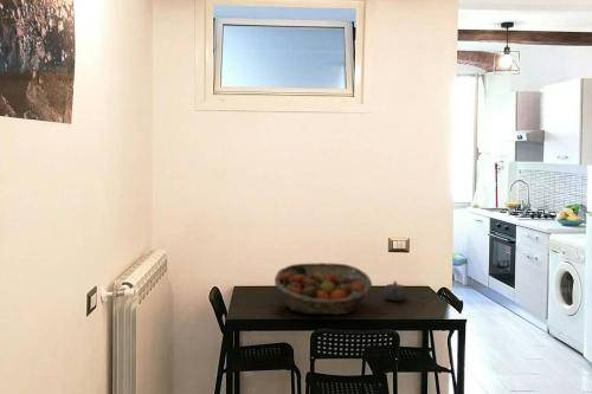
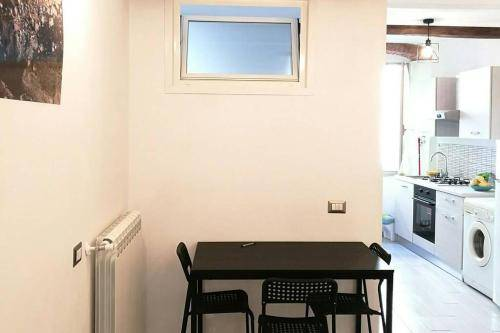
- teapot (394, 290)
- fruit basket (322, 288)
